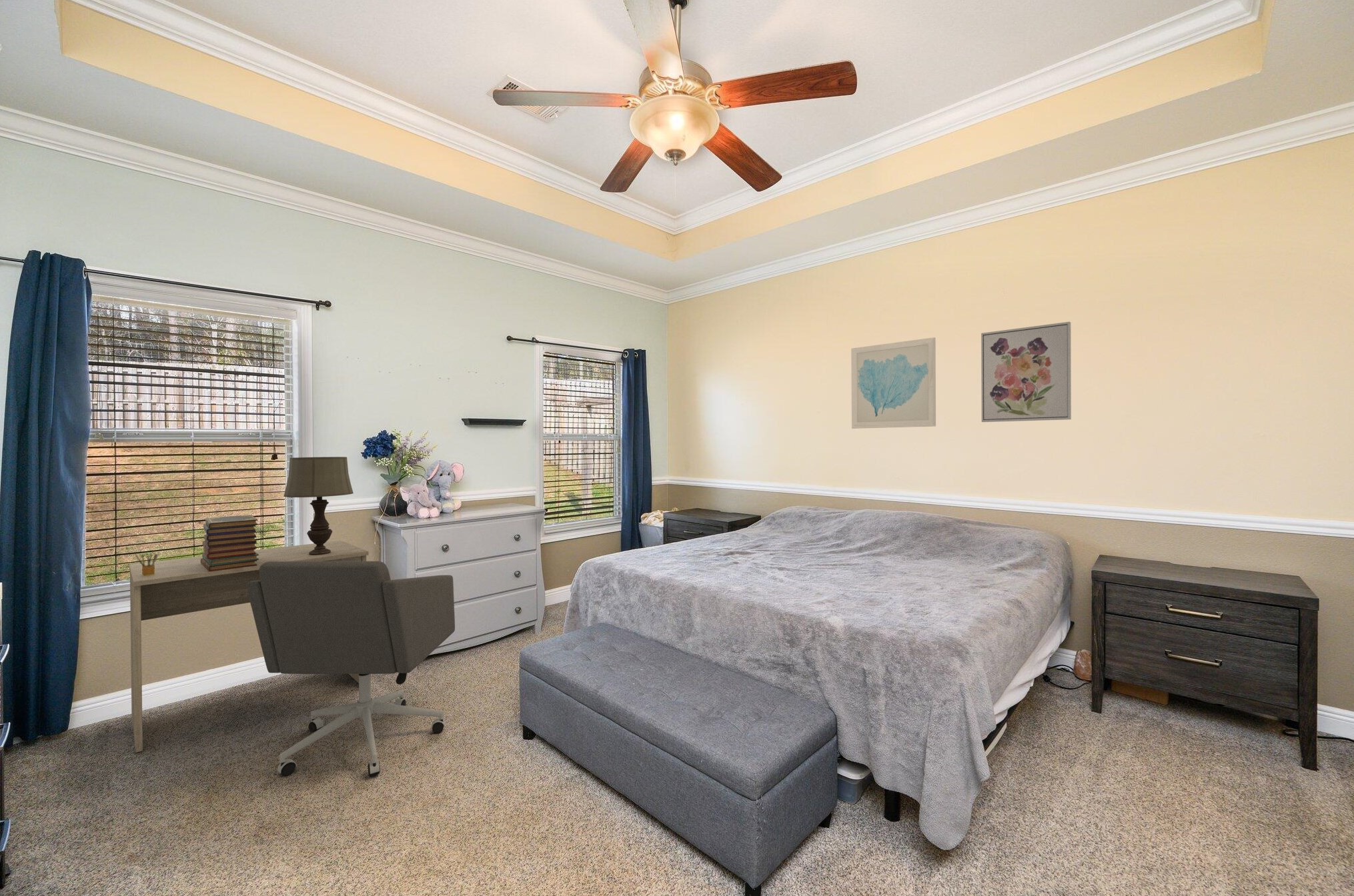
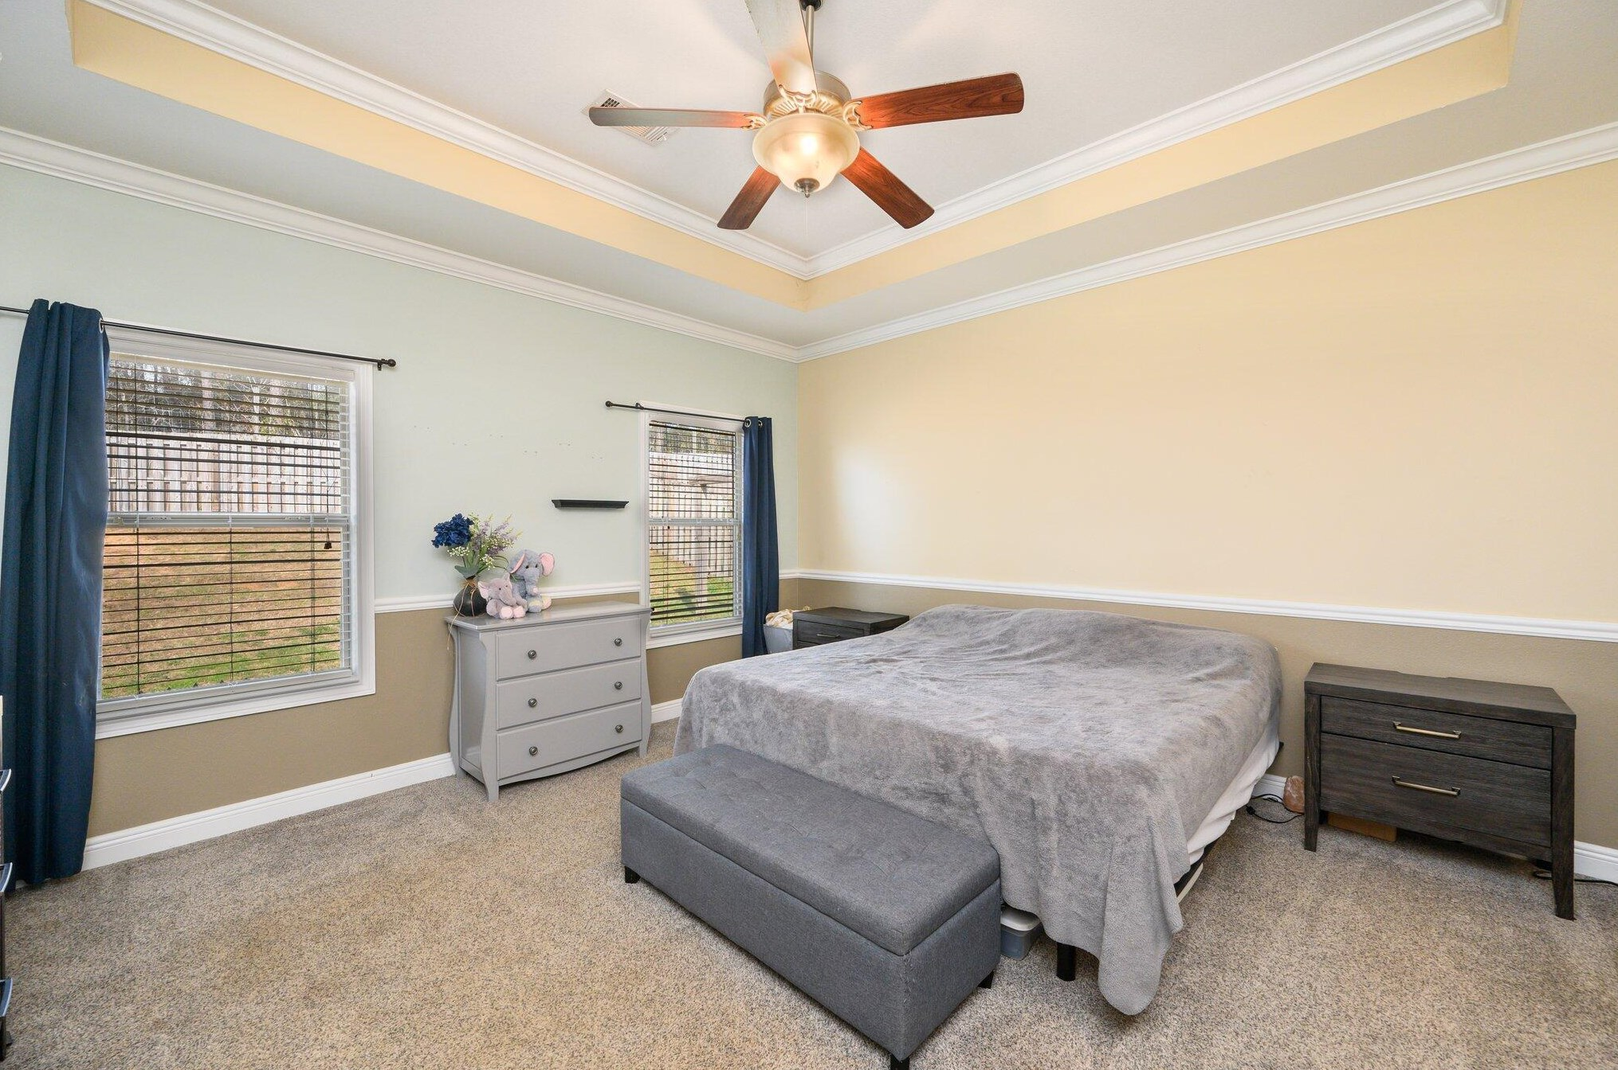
- office chair (363, 646)
- table lamp (319, 505)
- wall art (891, 385)
- book stack (230, 541)
- pencil box (147, 563)
- wall art (1024, 374)
- desk (249, 602)
